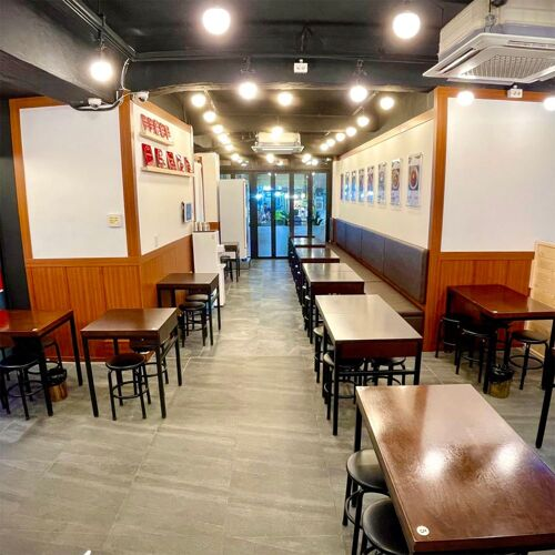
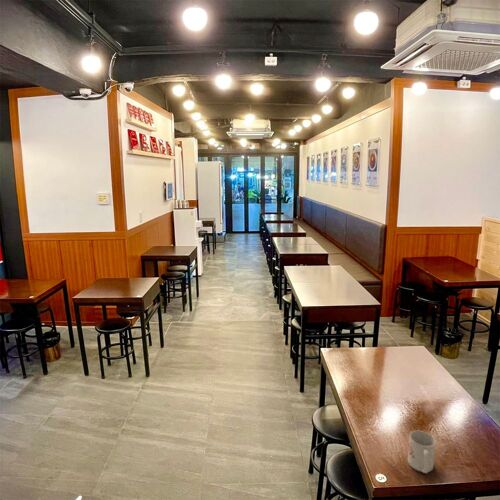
+ mug (422, 454)
